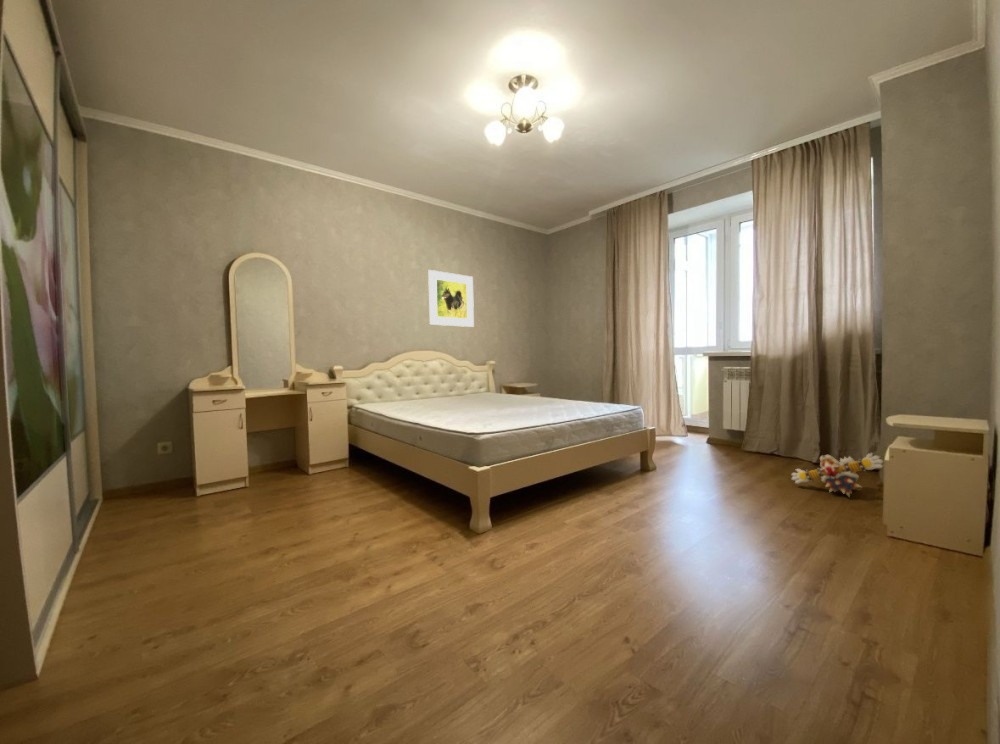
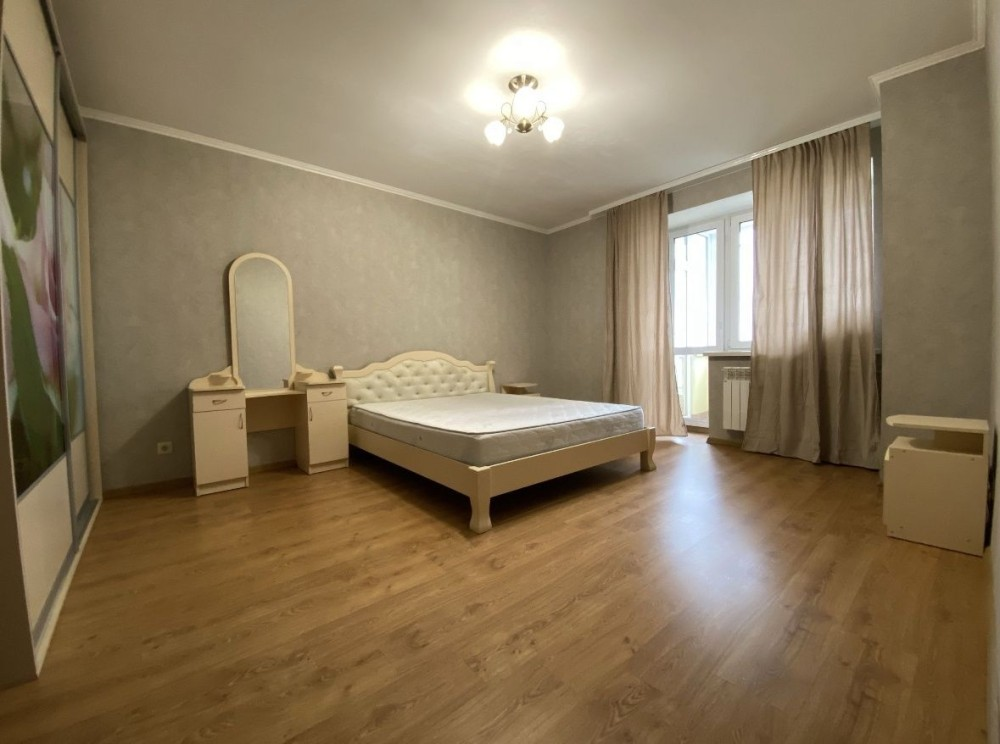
- plush toy (835, 470)
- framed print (452, 299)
